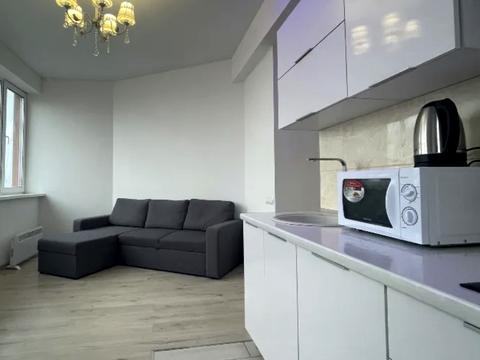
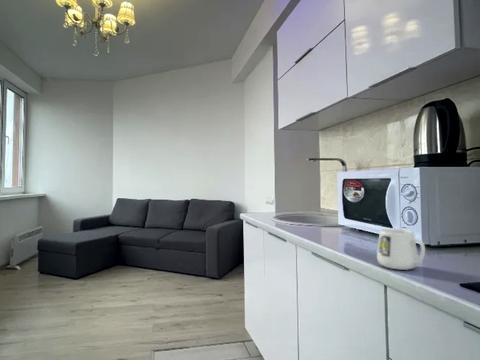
+ mug (401, 249)
